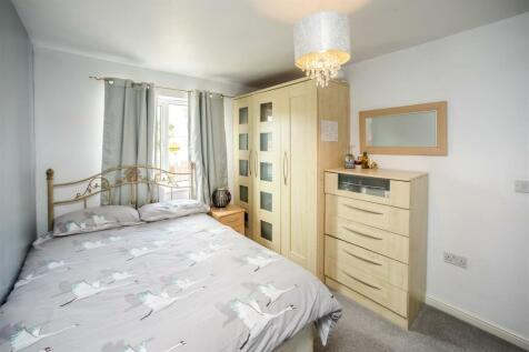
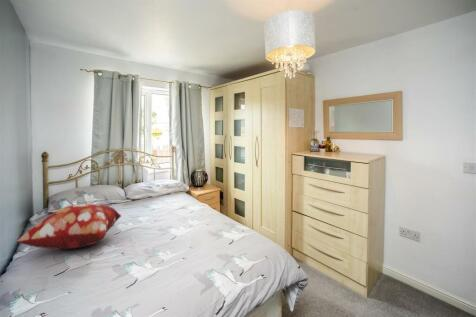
+ decorative pillow (76, 226)
